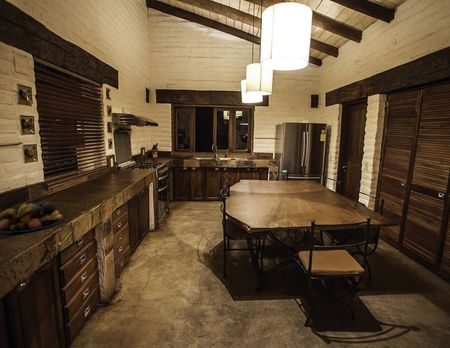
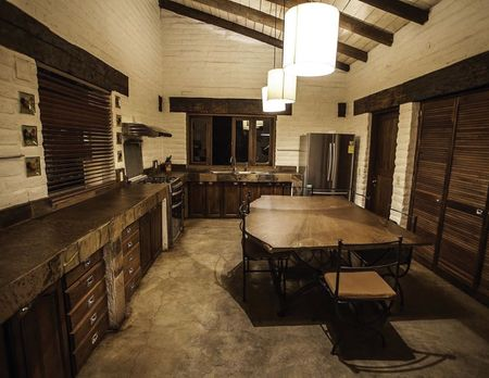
- fruit bowl (28, 213)
